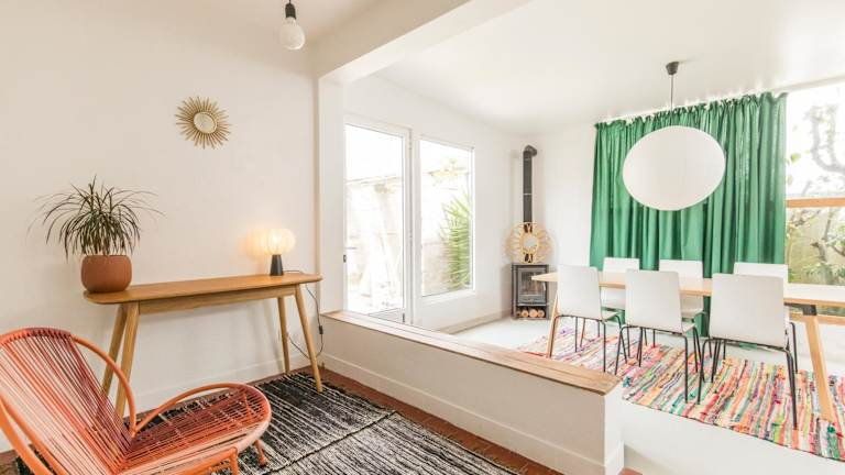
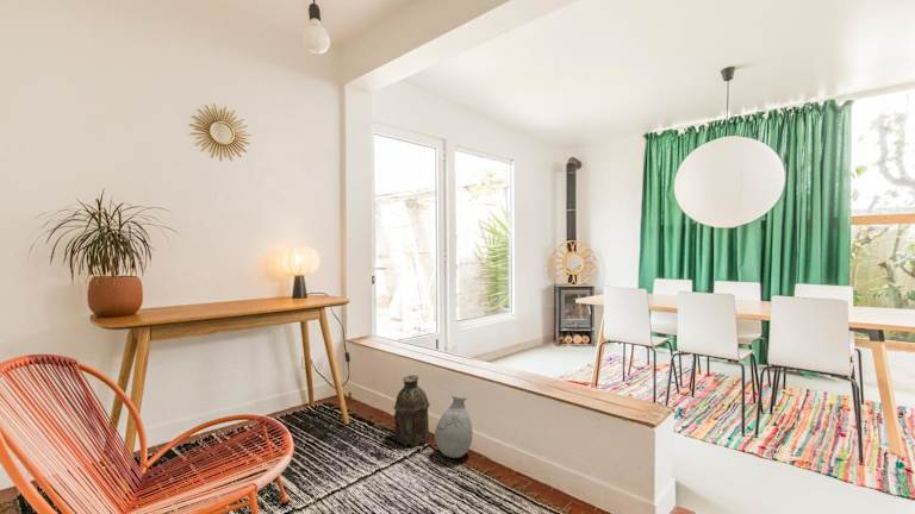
+ vase (453, 425)
+ lantern (411, 407)
